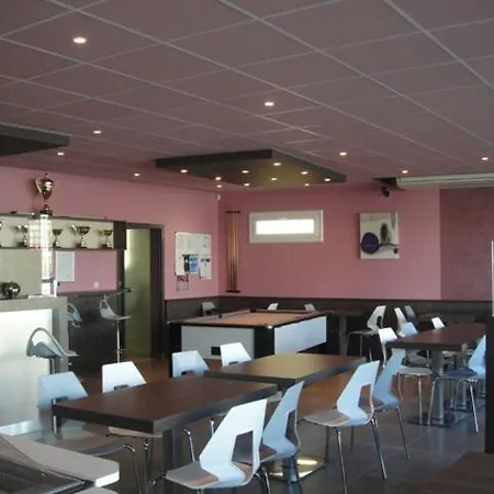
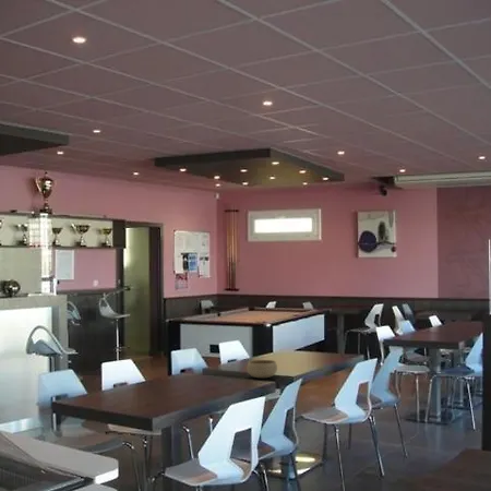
+ bowl (262, 369)
